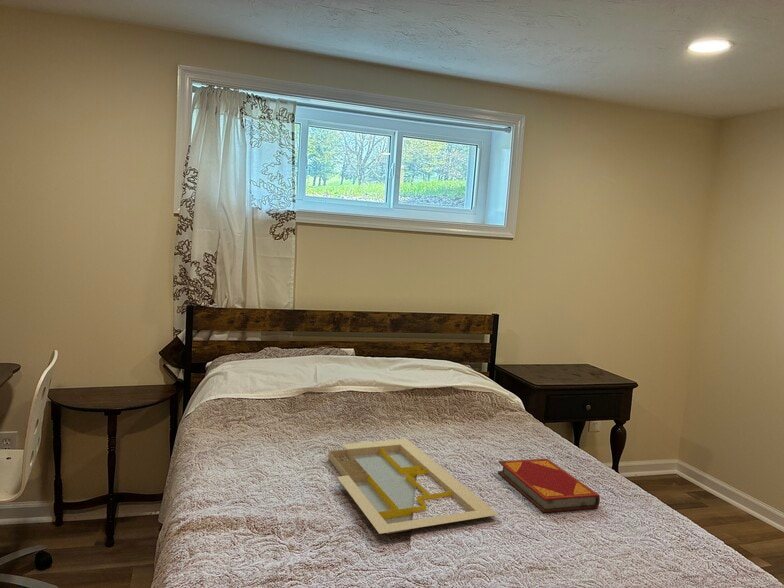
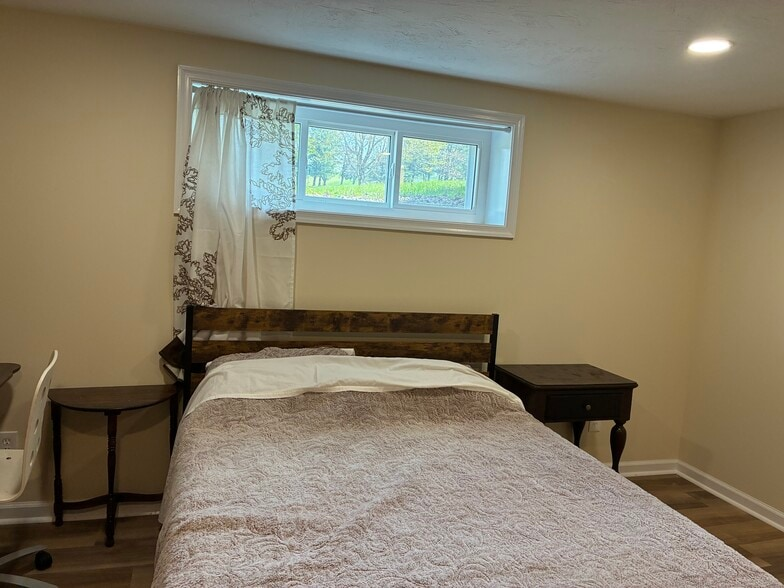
- serving tray (395, 480)
- hardback book (545, 483)
